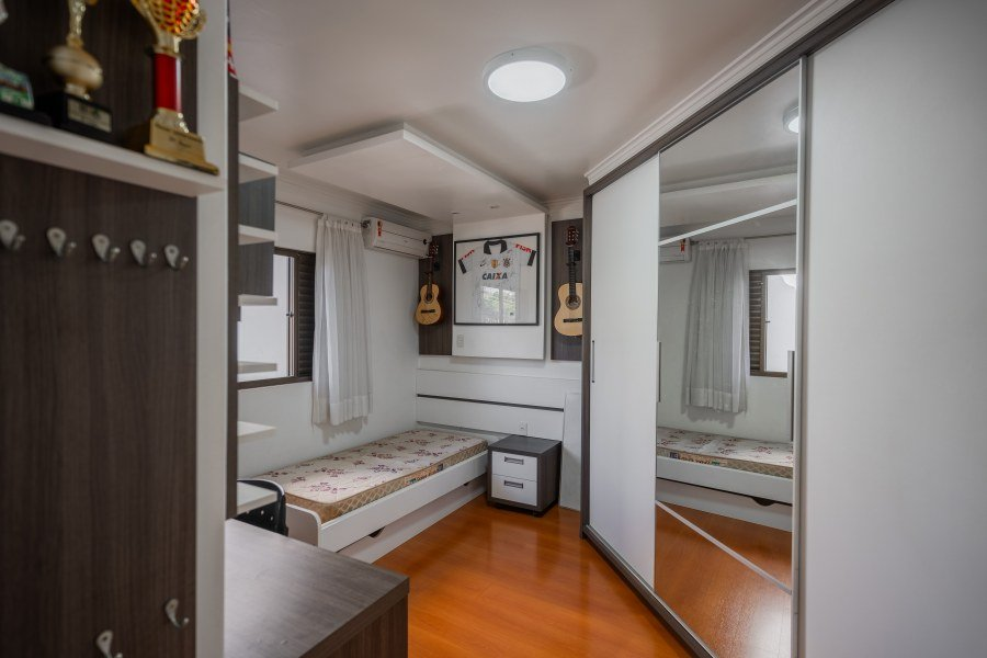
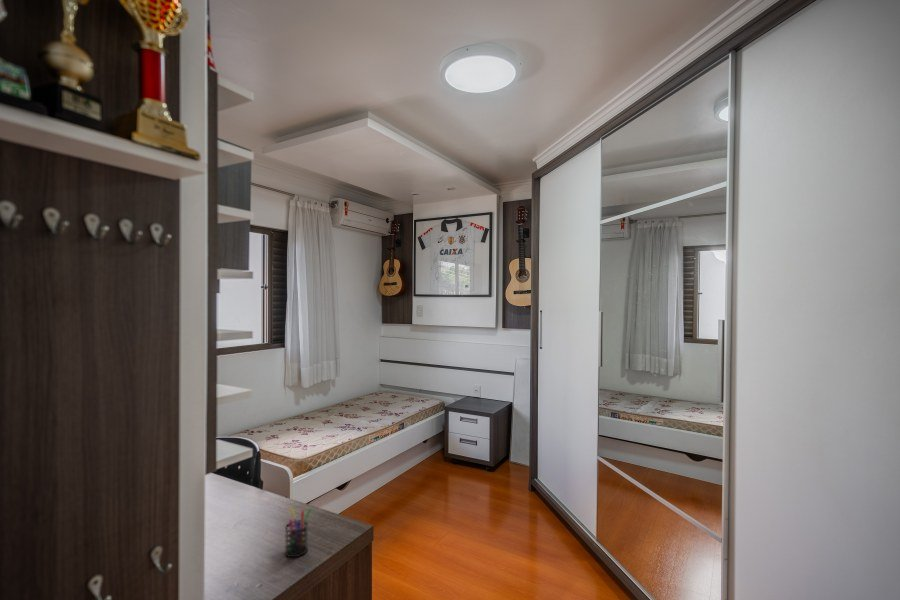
+ pen holder (299, 528)
